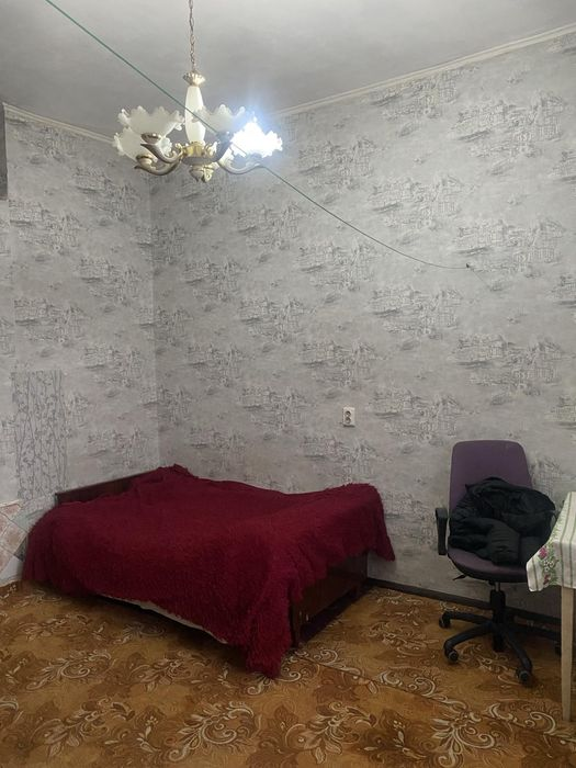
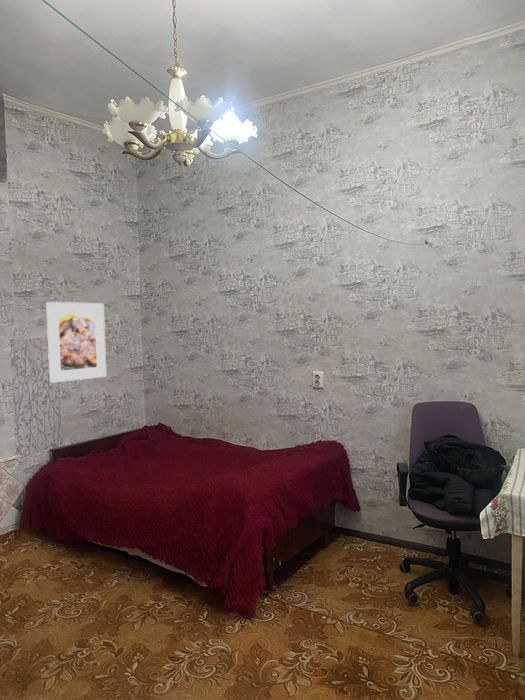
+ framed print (77, 341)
